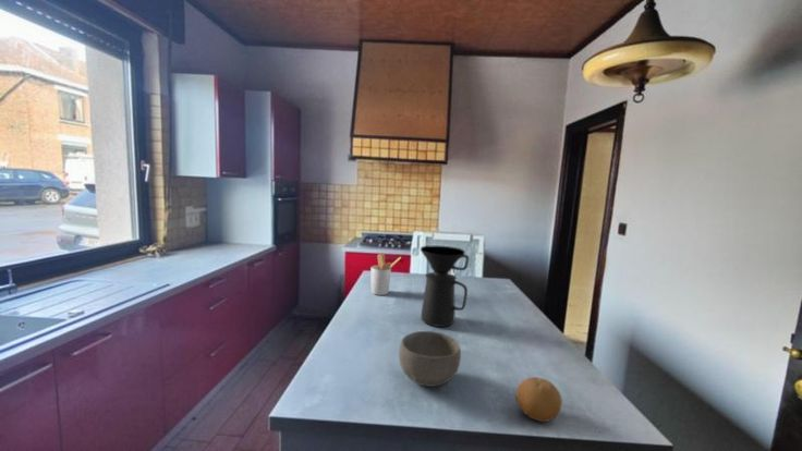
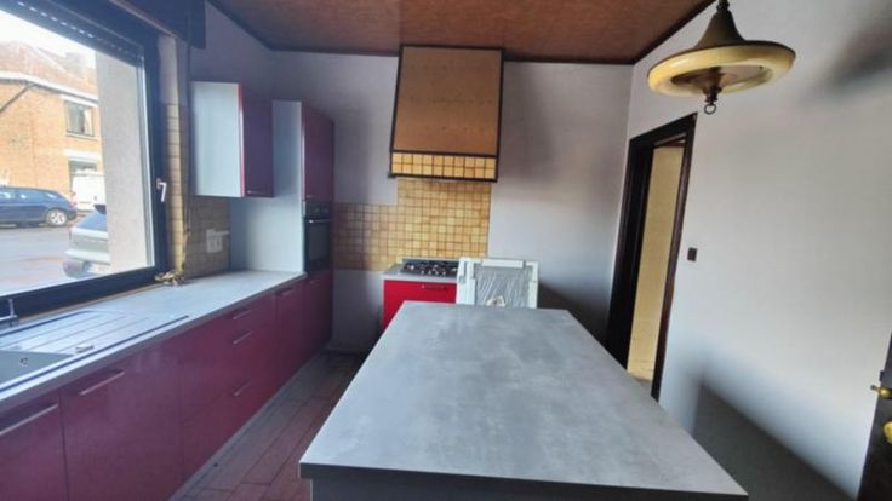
- bowl (428, 361)
- coffee maker (439, 285)
- fruit (538, 398)
- utensil holder (386, 273)
